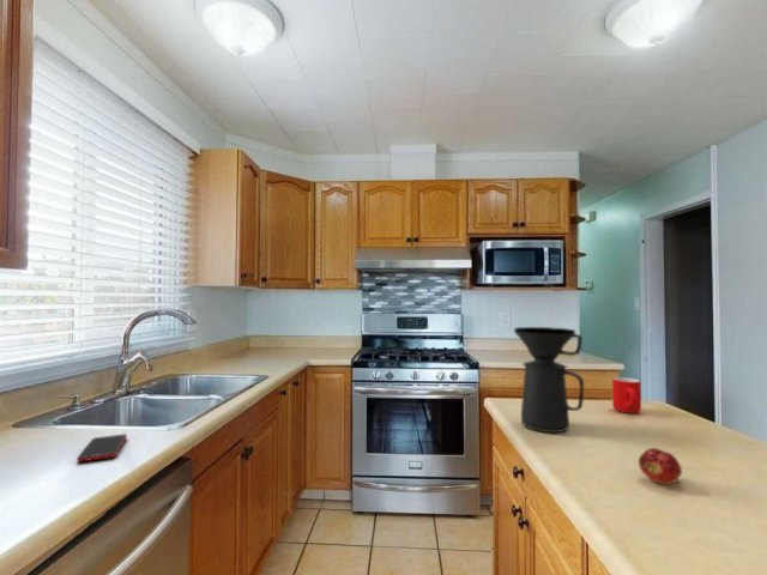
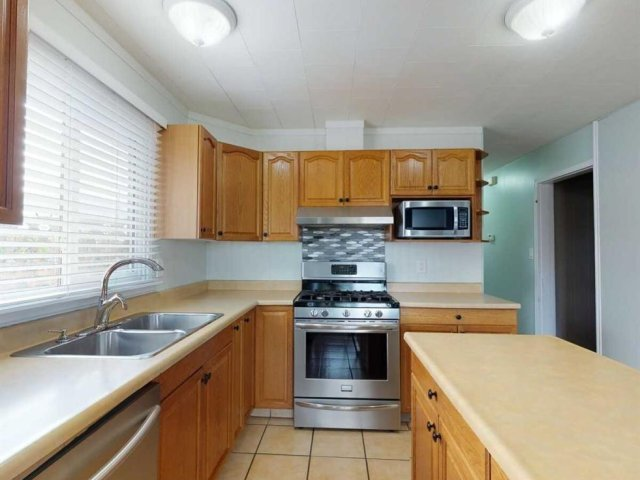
- cell phone (103, 447)
- fruit (662, 465)
- mug (628, 397)
- coffee maker (544, 377)
